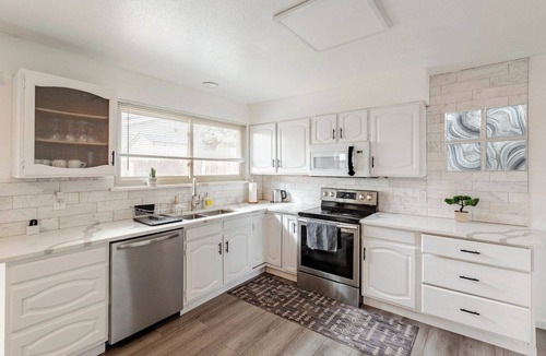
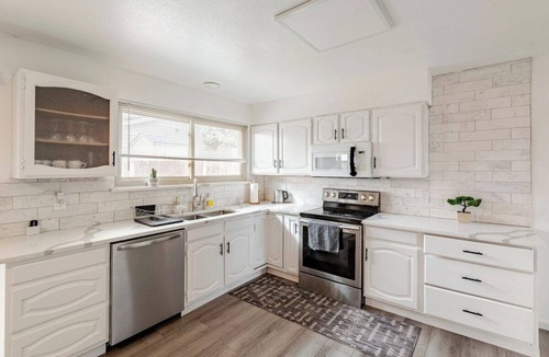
- wall art (482, 139)
